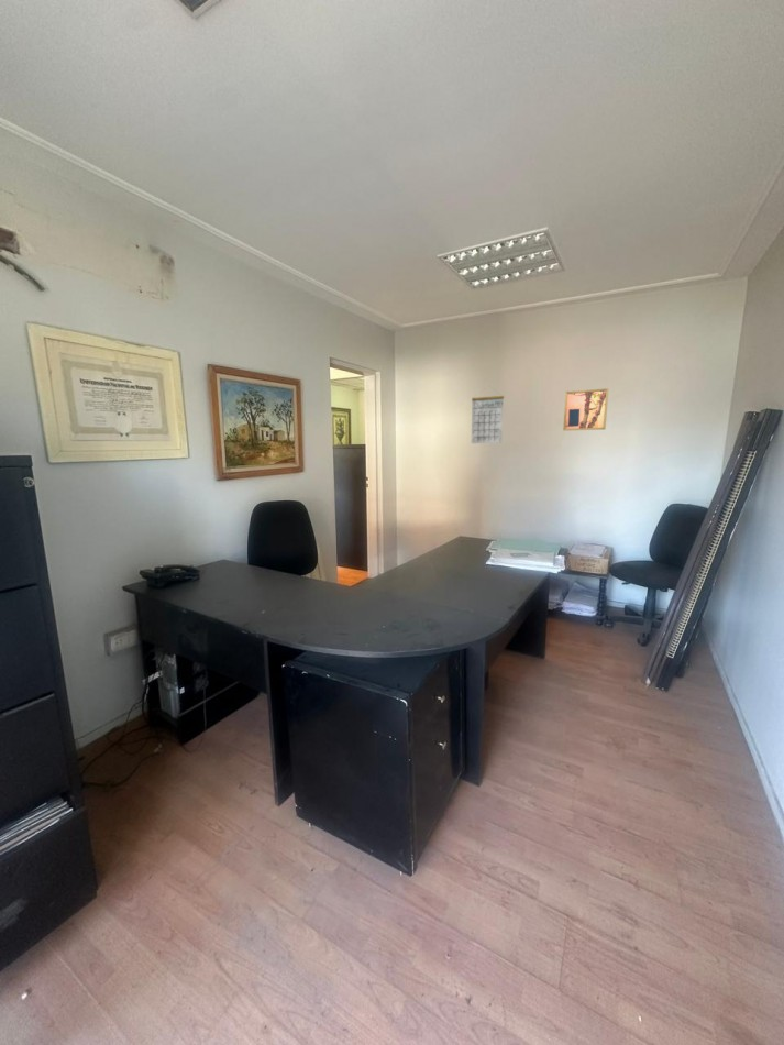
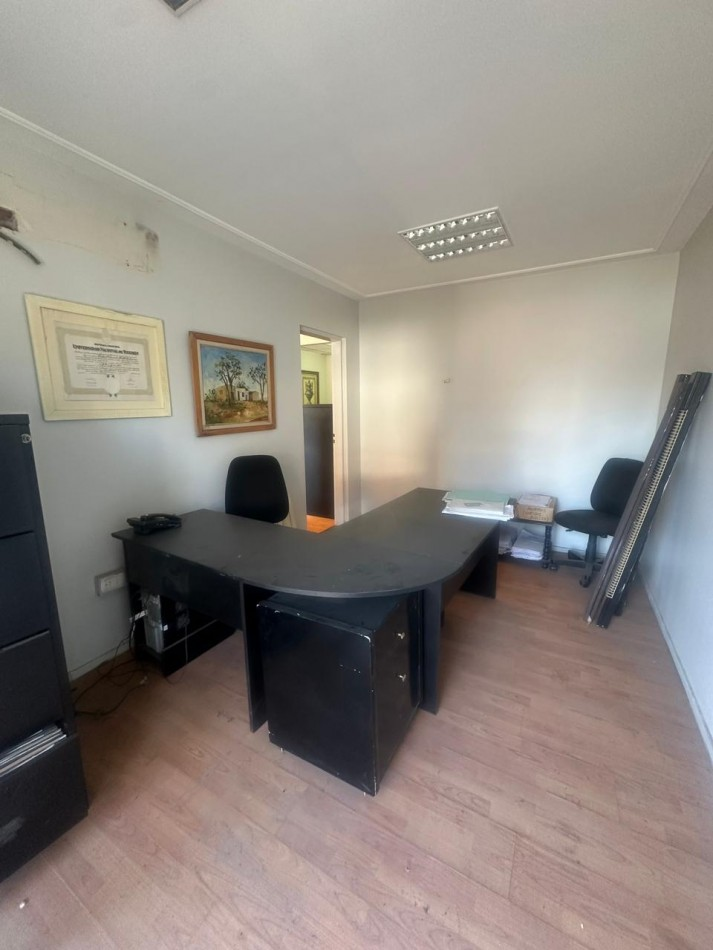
- calendar (486, 415)
- wall art (585, 410)
